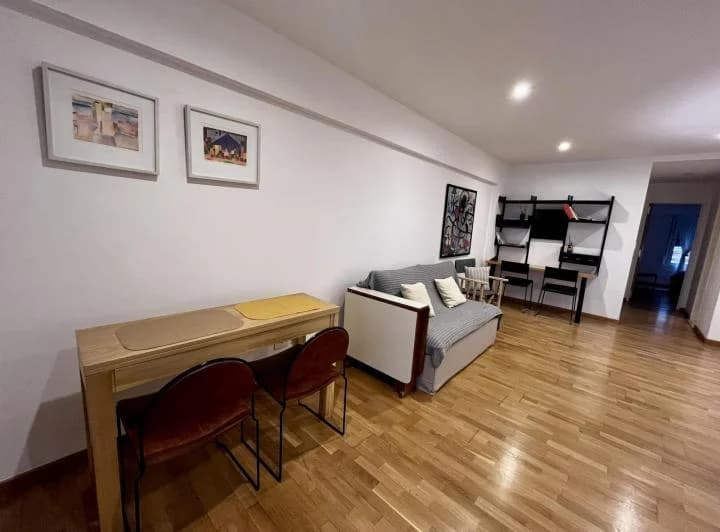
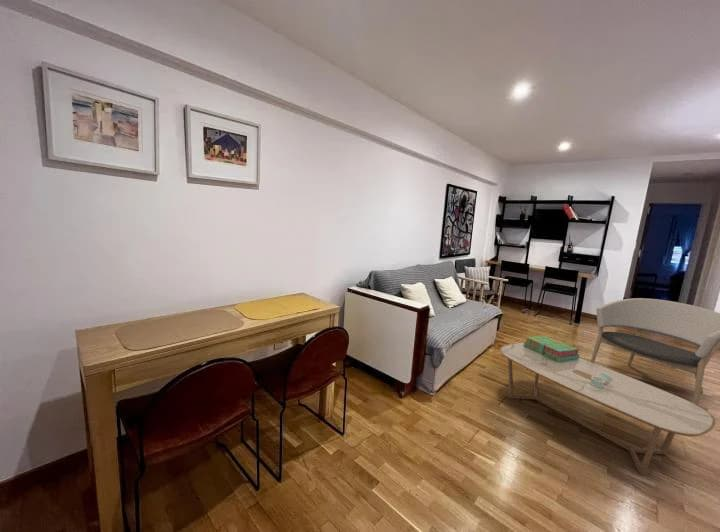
+ coffee table (584, 396)
+ stack of books (550, 347)
+ armchair (658, 344)
+ napkin ring (601, 378)
